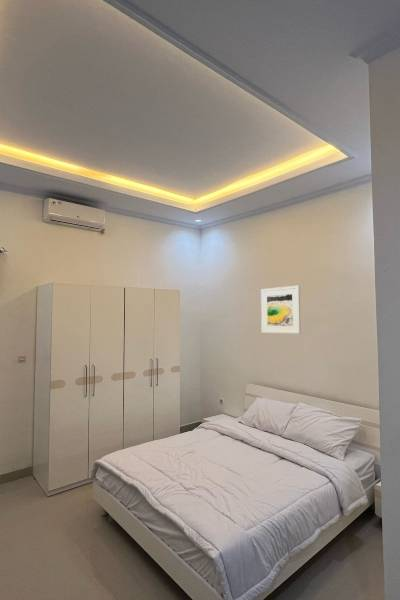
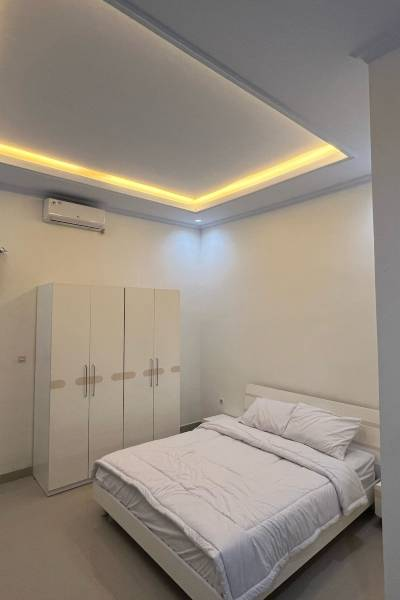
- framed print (279, 310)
